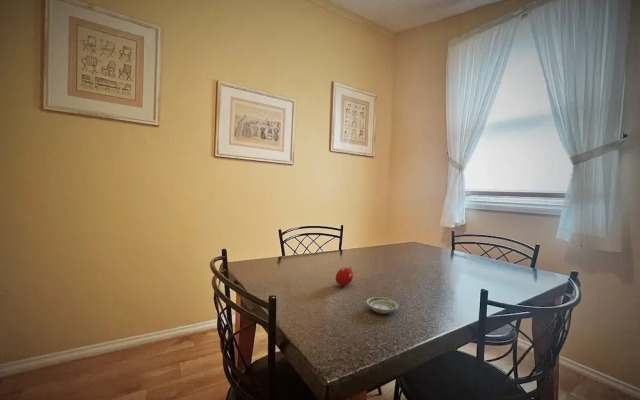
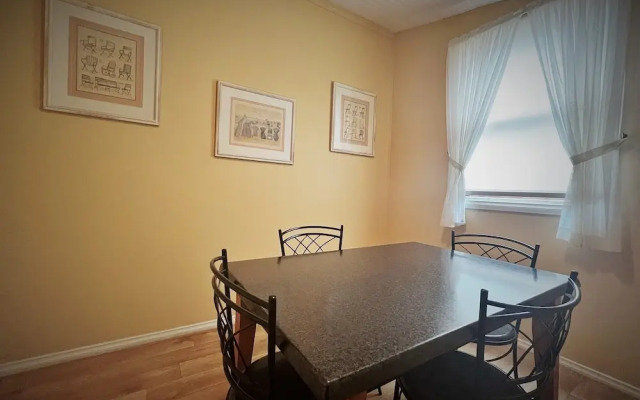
- saucer (381, 306)
- fruit (345, 275)
